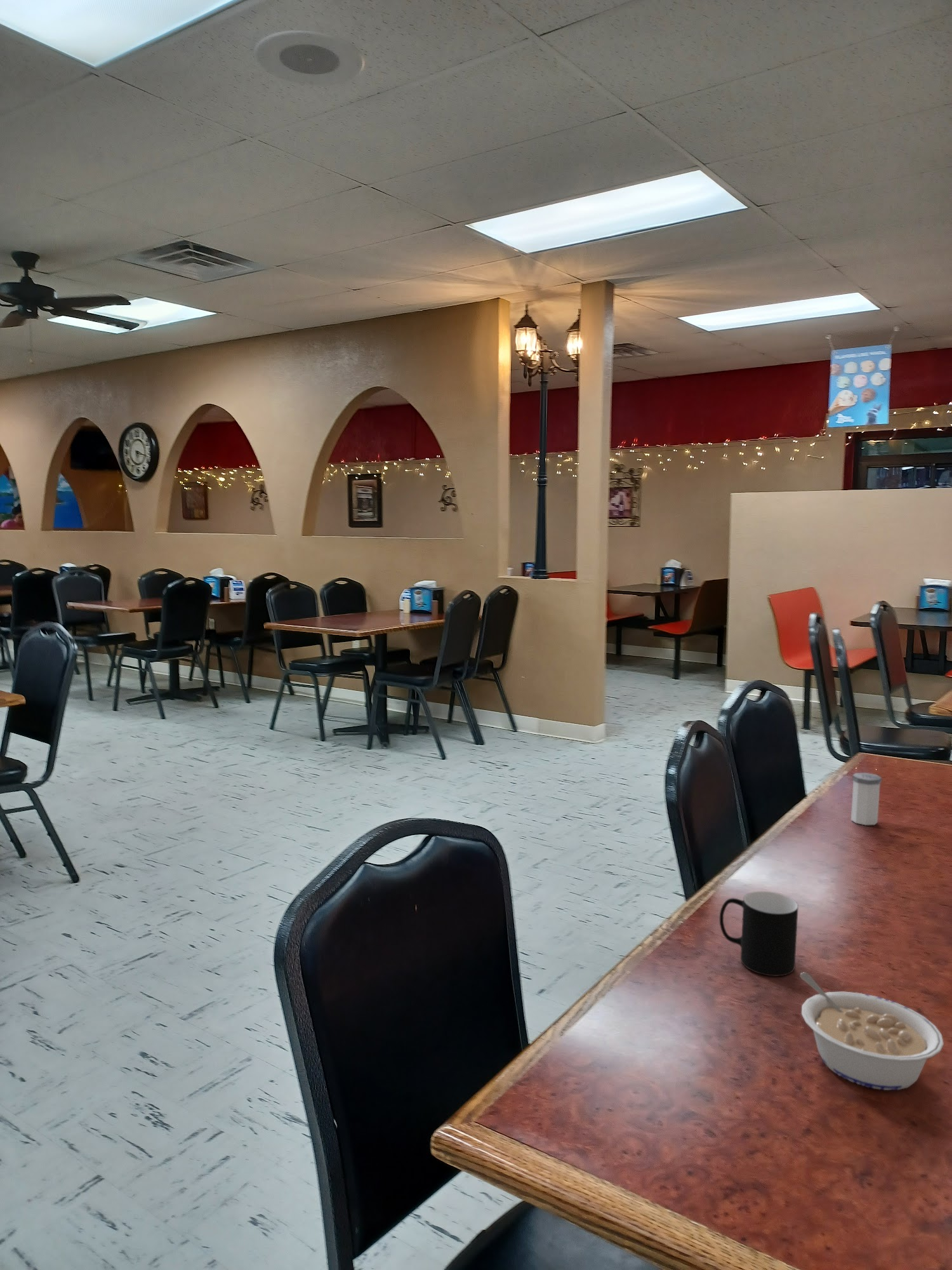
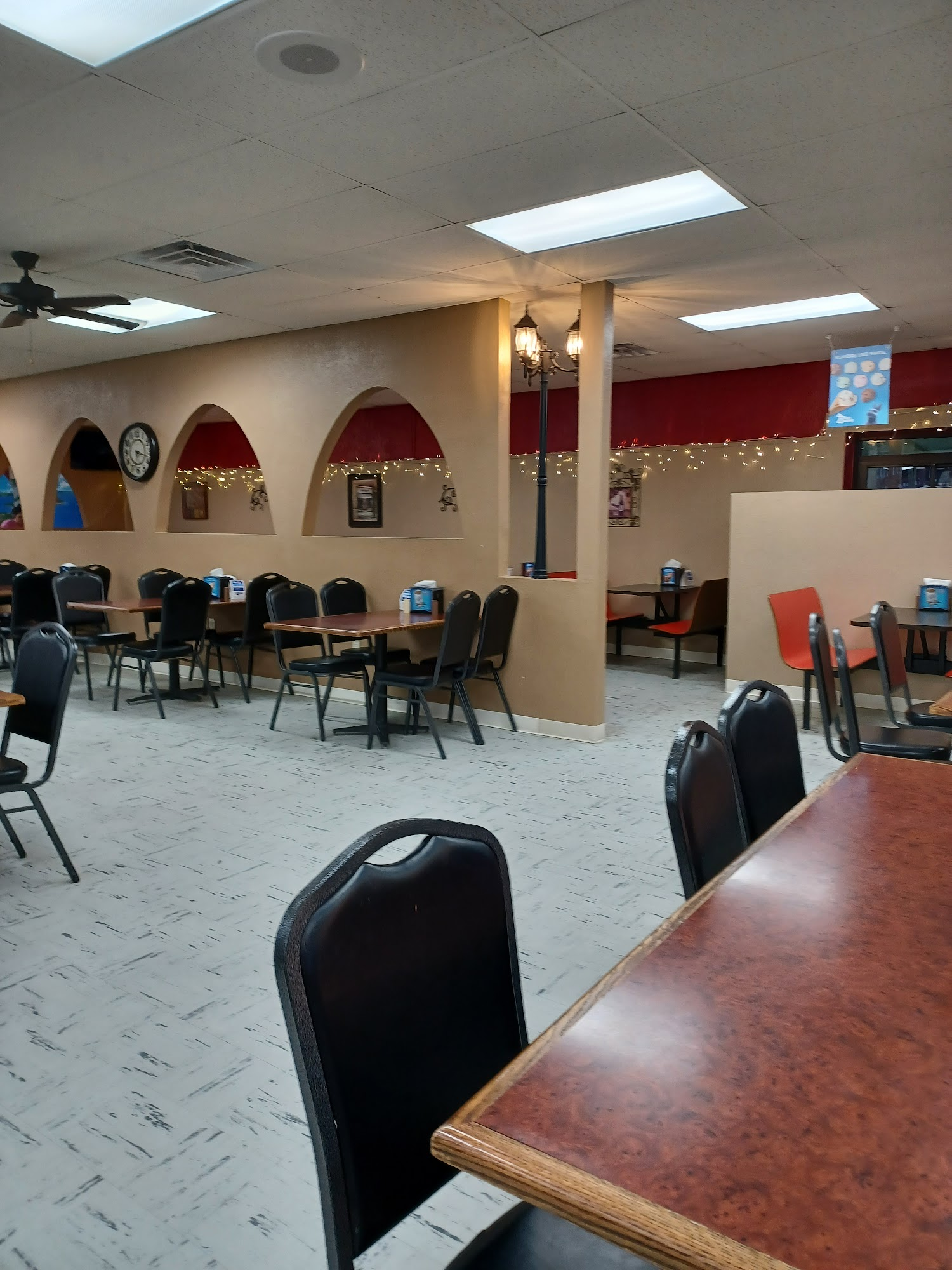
- salt shaker (865, 799)
- legume (863, 1038)
- cup (757, 929)
